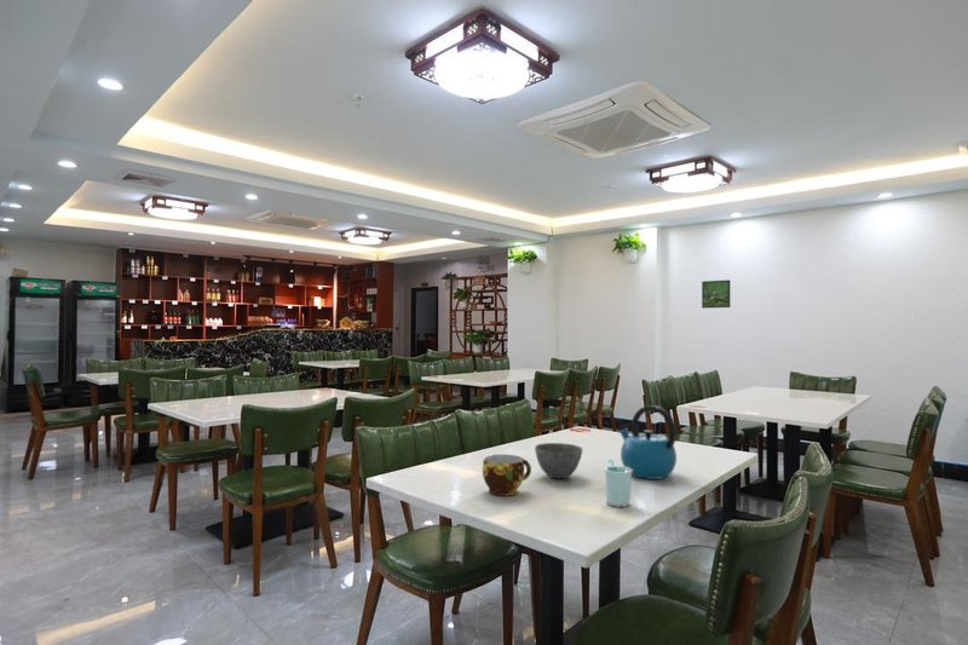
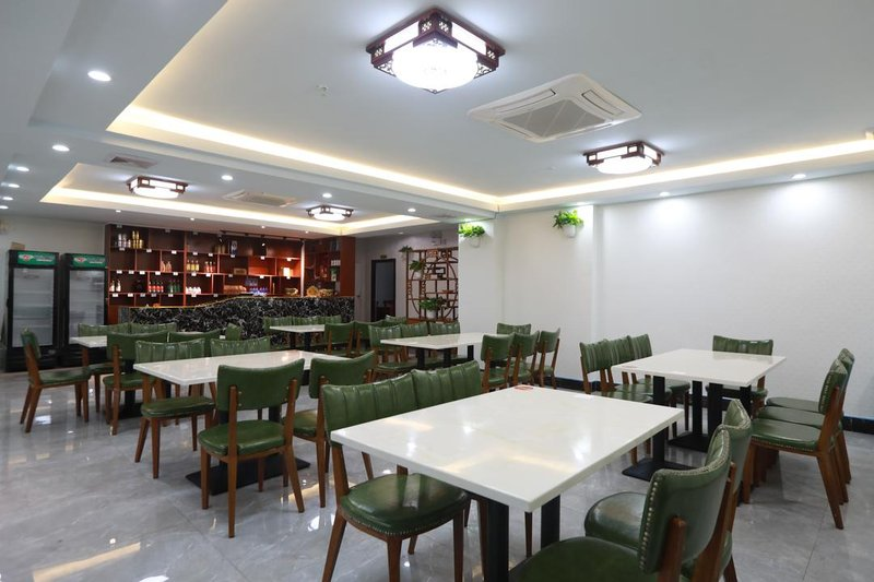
- cup (505, 474)
- cup (618, 482)
- bowl (558, 461)
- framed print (715, 294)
- kettle (645, 439)
